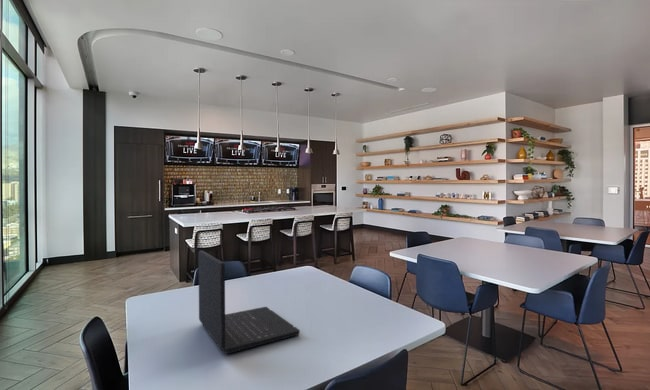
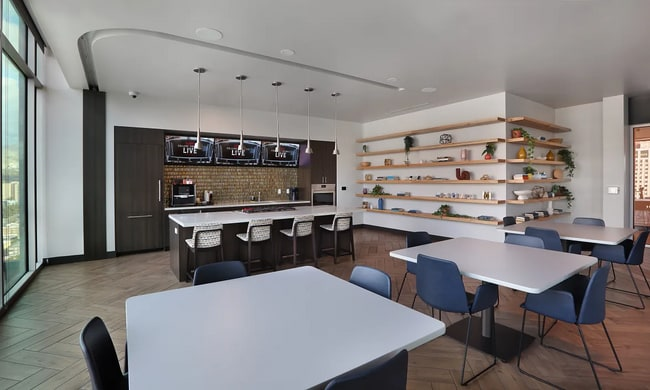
- laptop (251, 309)
